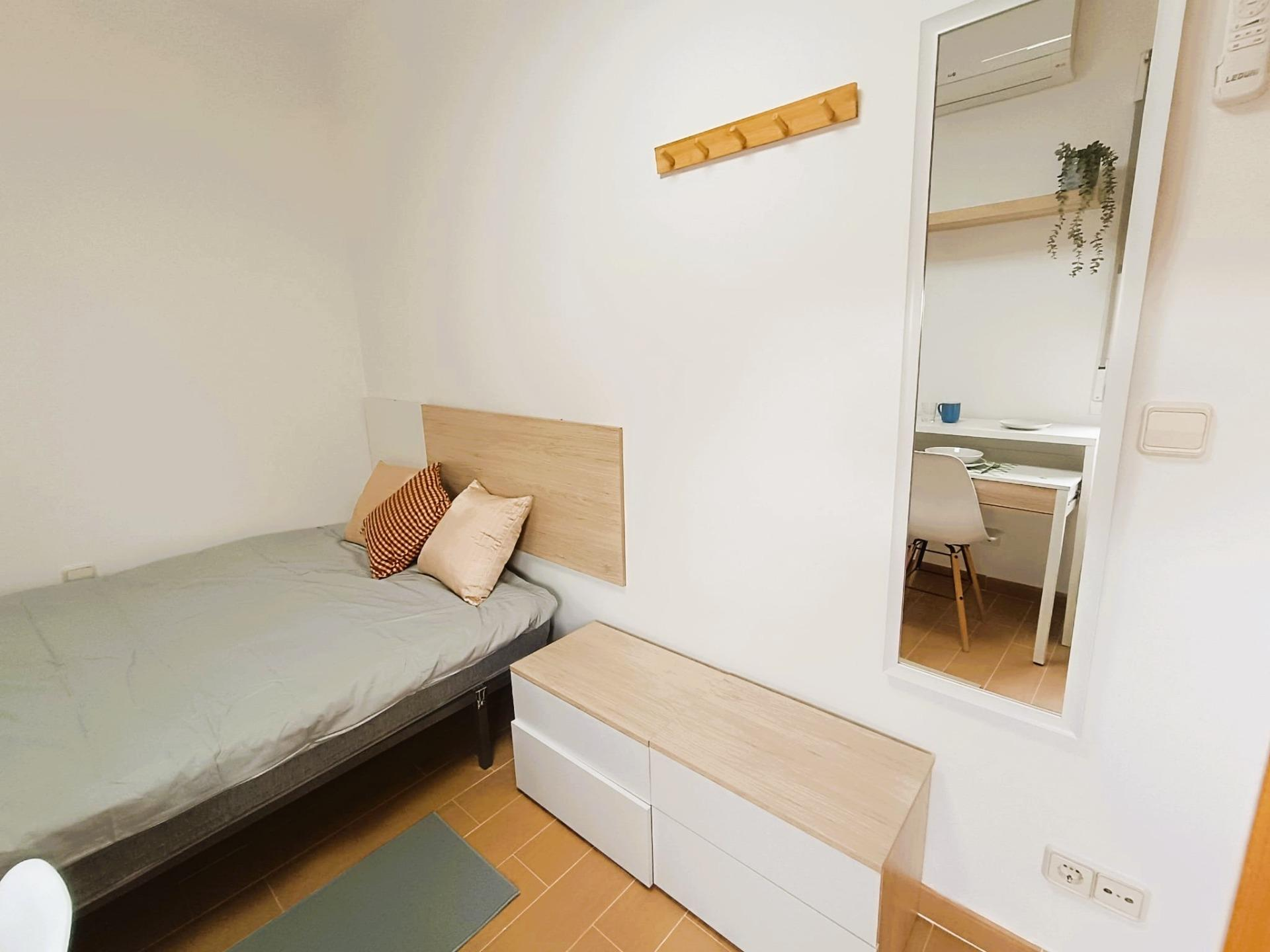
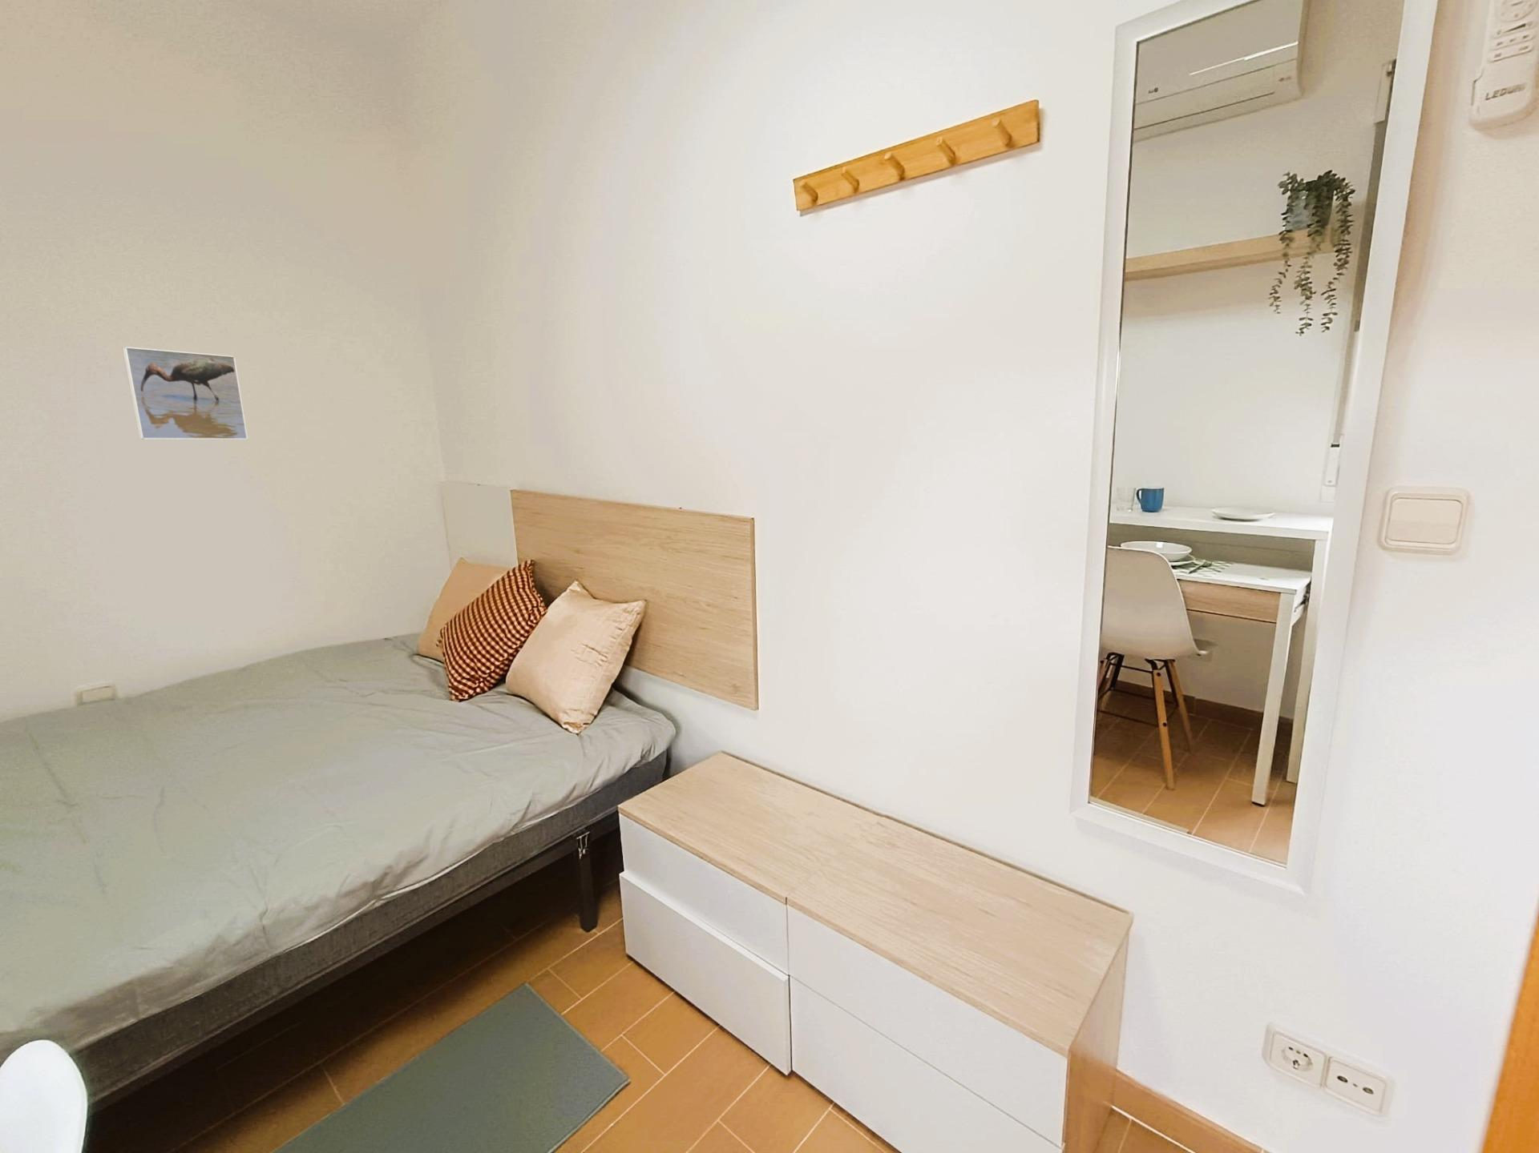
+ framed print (188, 396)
